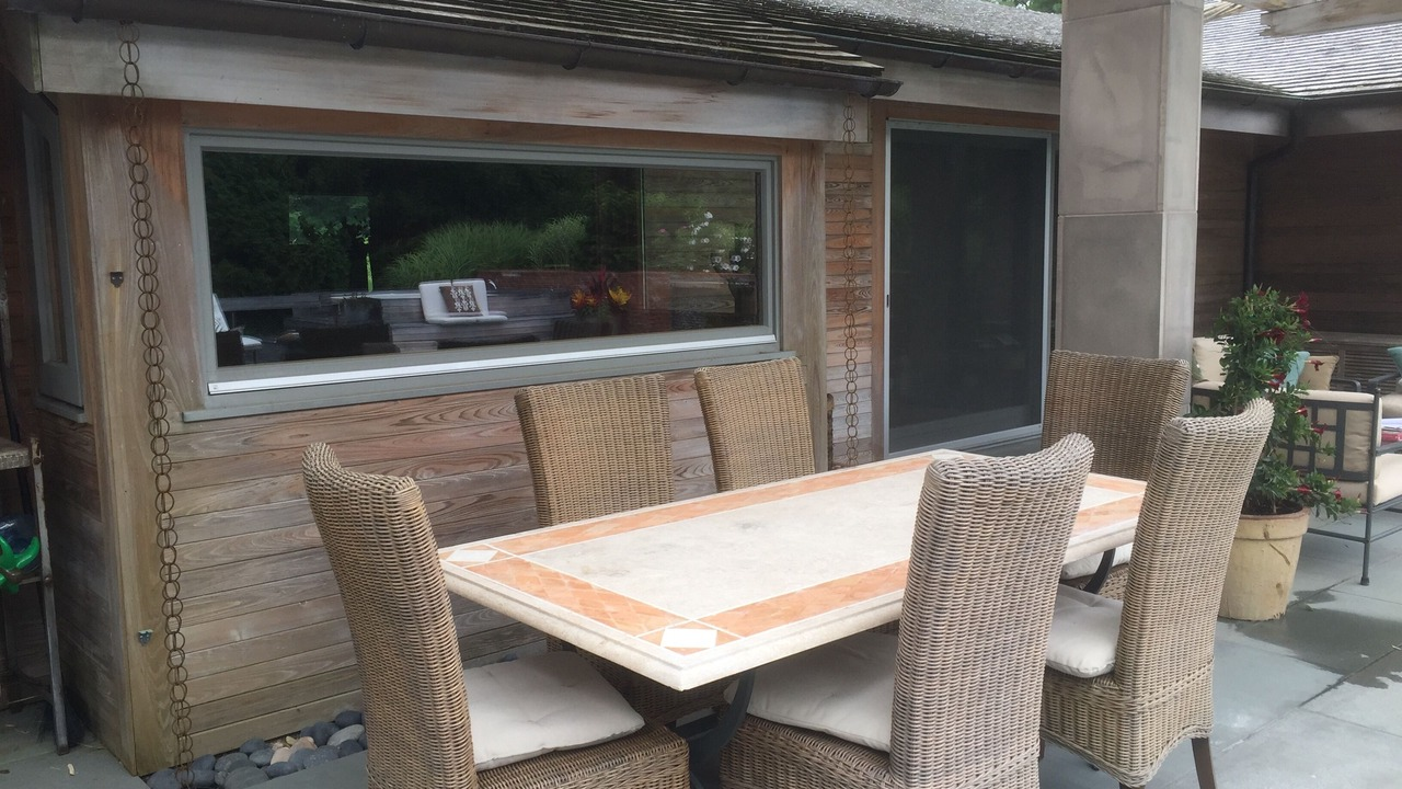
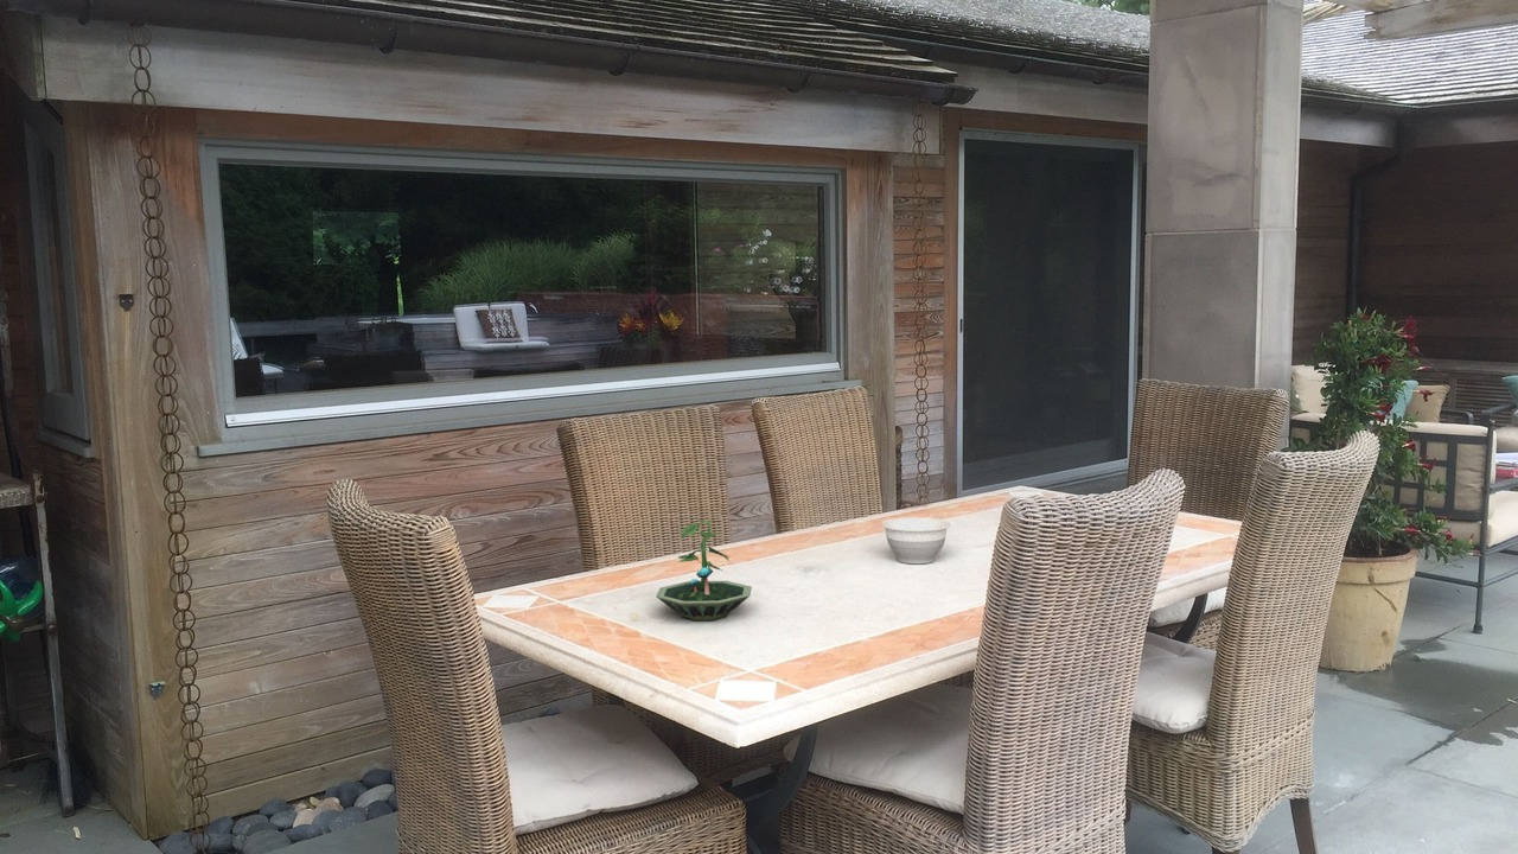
+ terrarium (703, 538)
+ bowl (916, 541)
